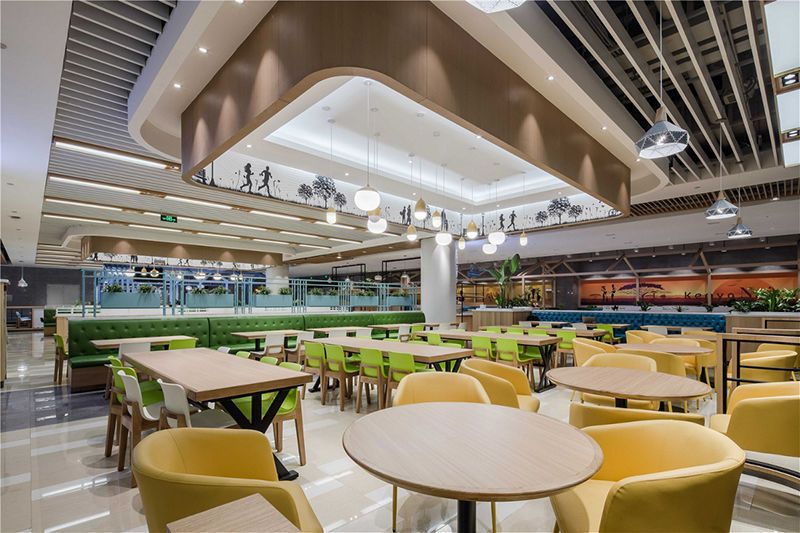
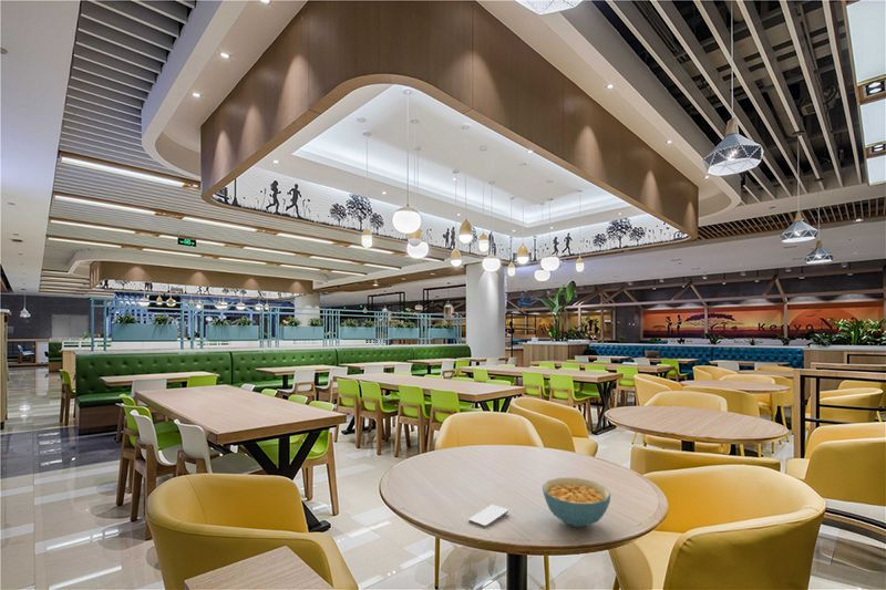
+ smartphone (488, 515)
+ cereal bowl (576, 506)
